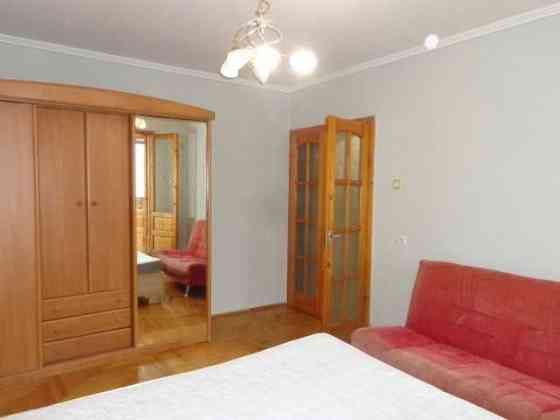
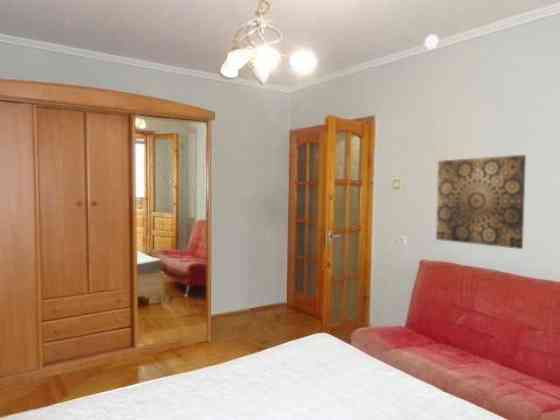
+ wall art (476, 201)
